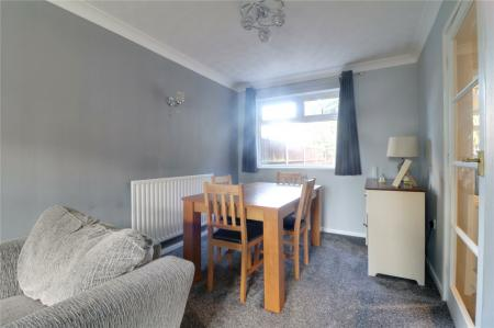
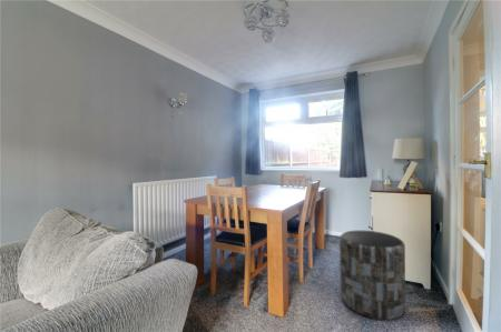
+ side table (371, 270)
